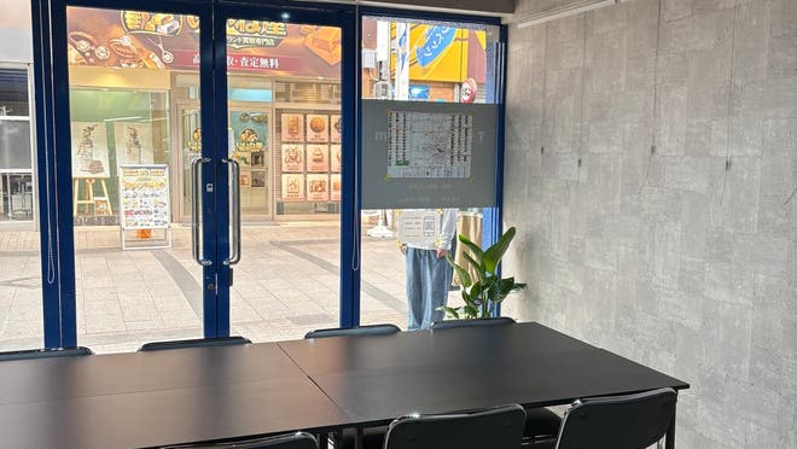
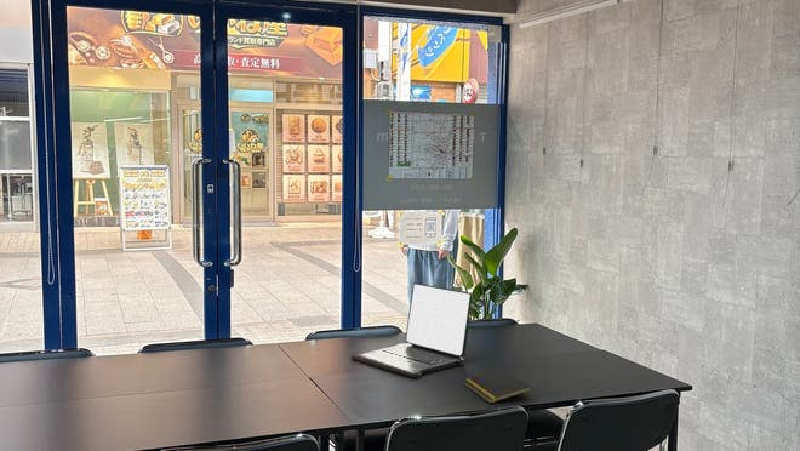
+ laptop (411, 326)
+ notepad (496, 384)
